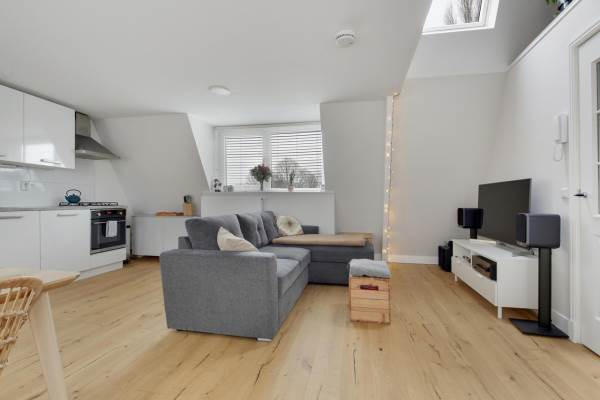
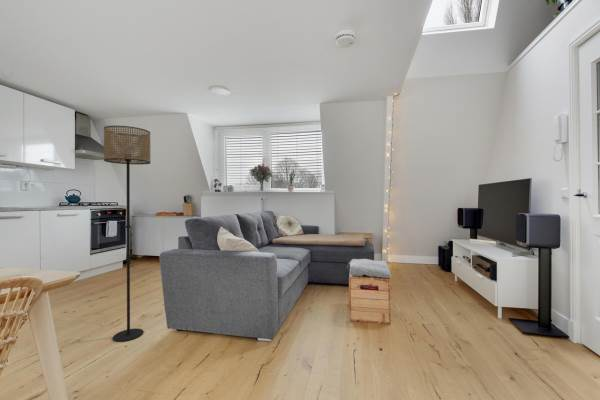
+ floor lamp (128, 232)
